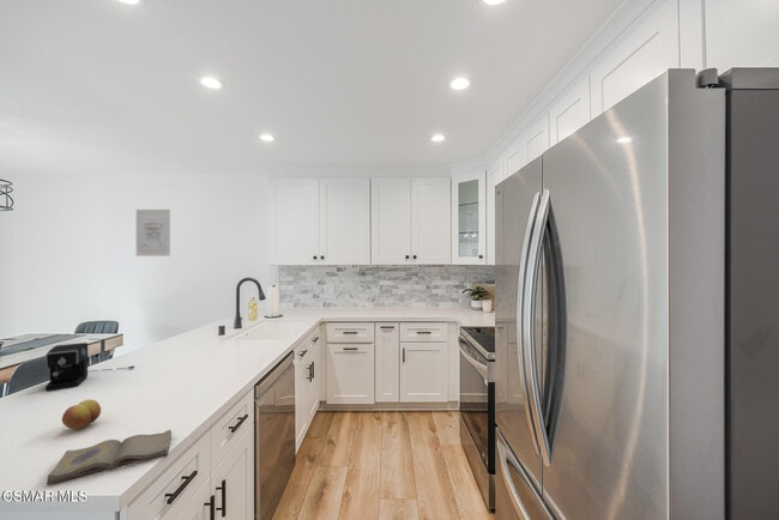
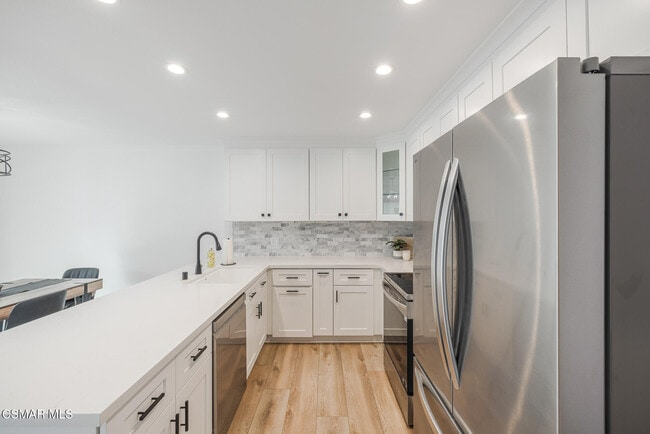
- diary (116, 452)
- wall art (152, 232)
- fruit (81, 413)
- coffee maker (86, 361)
